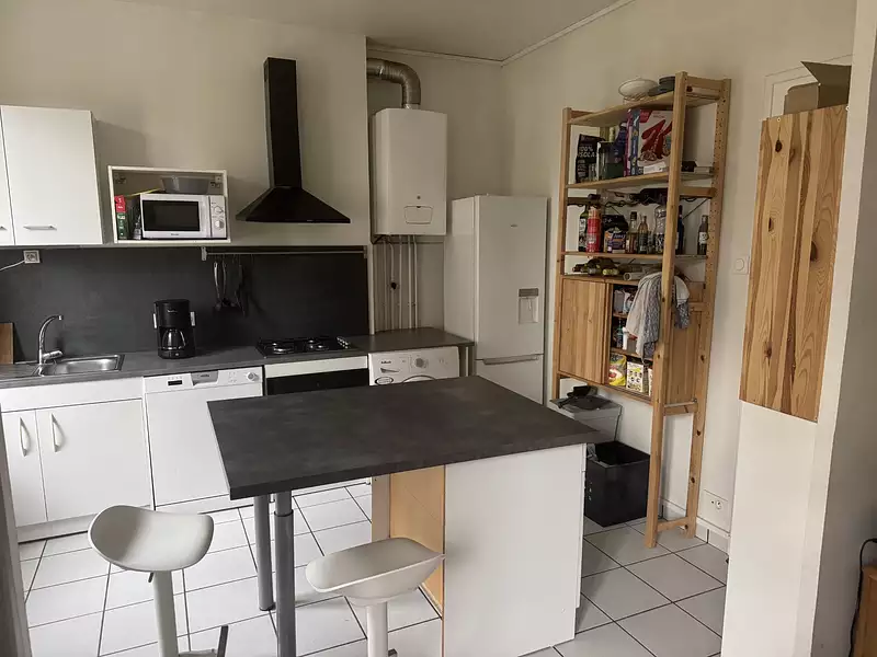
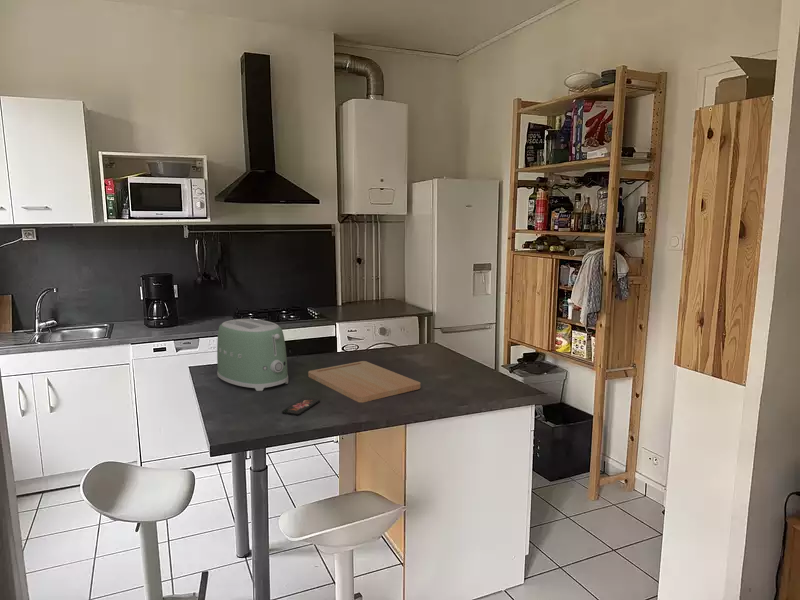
+ toaster (251, 350)
+ smartphone (301, 406)
+ cutting board (362, 379)
